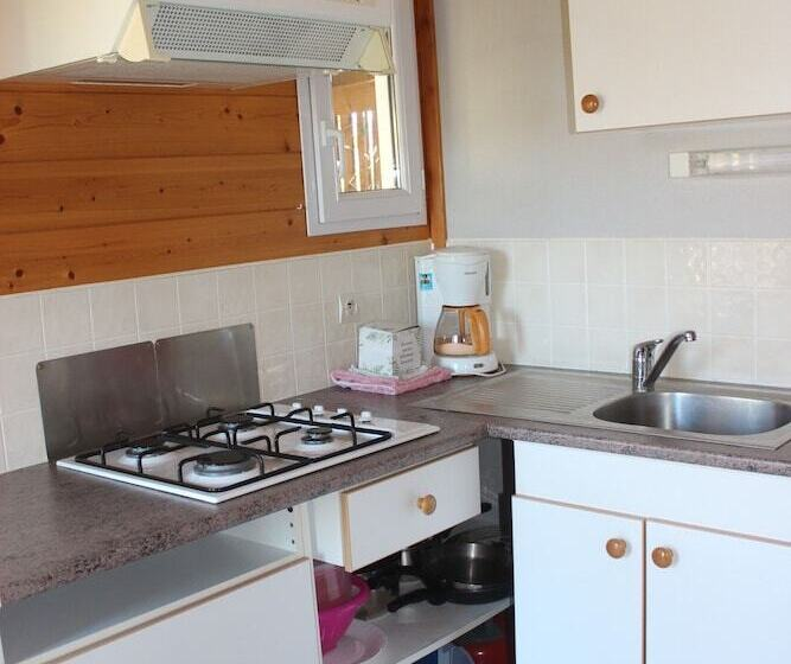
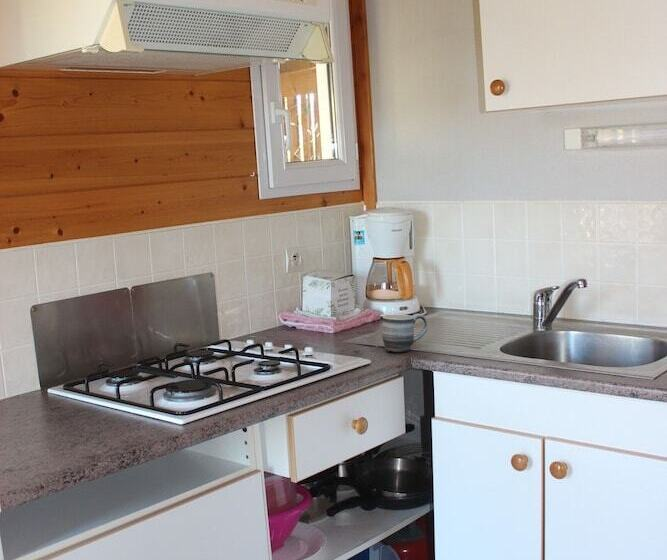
+ mug (403, 332)
